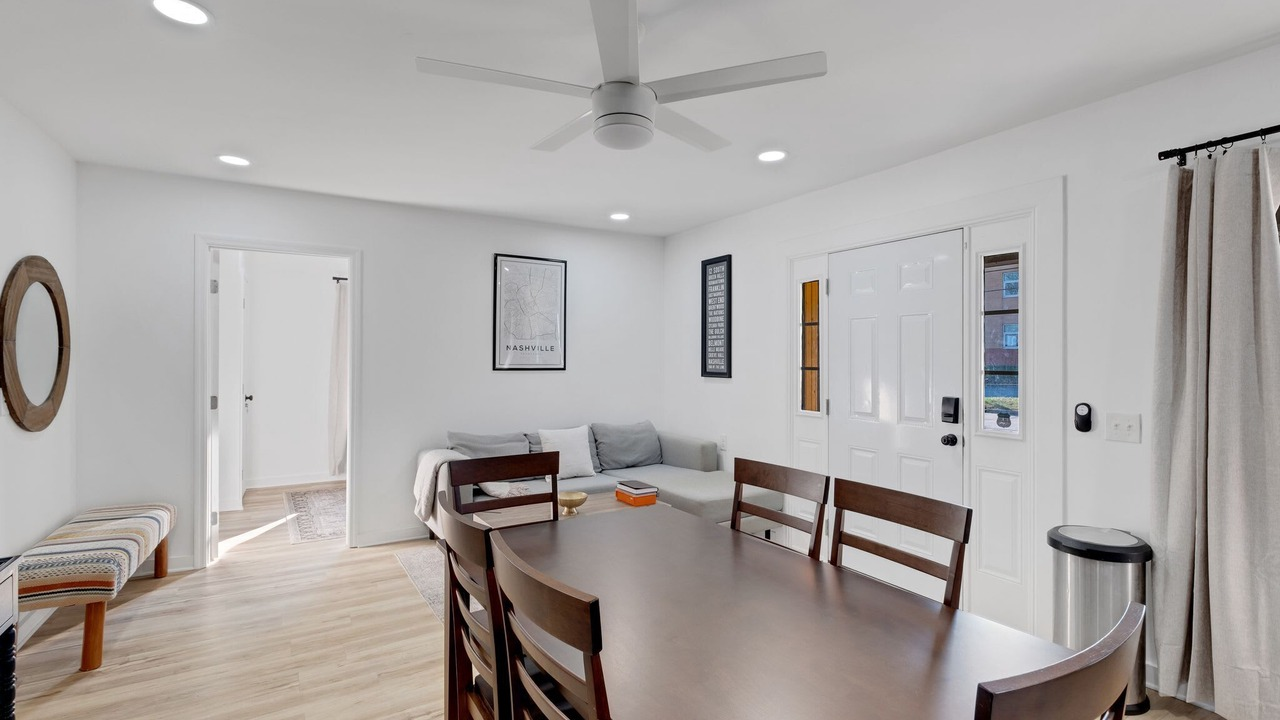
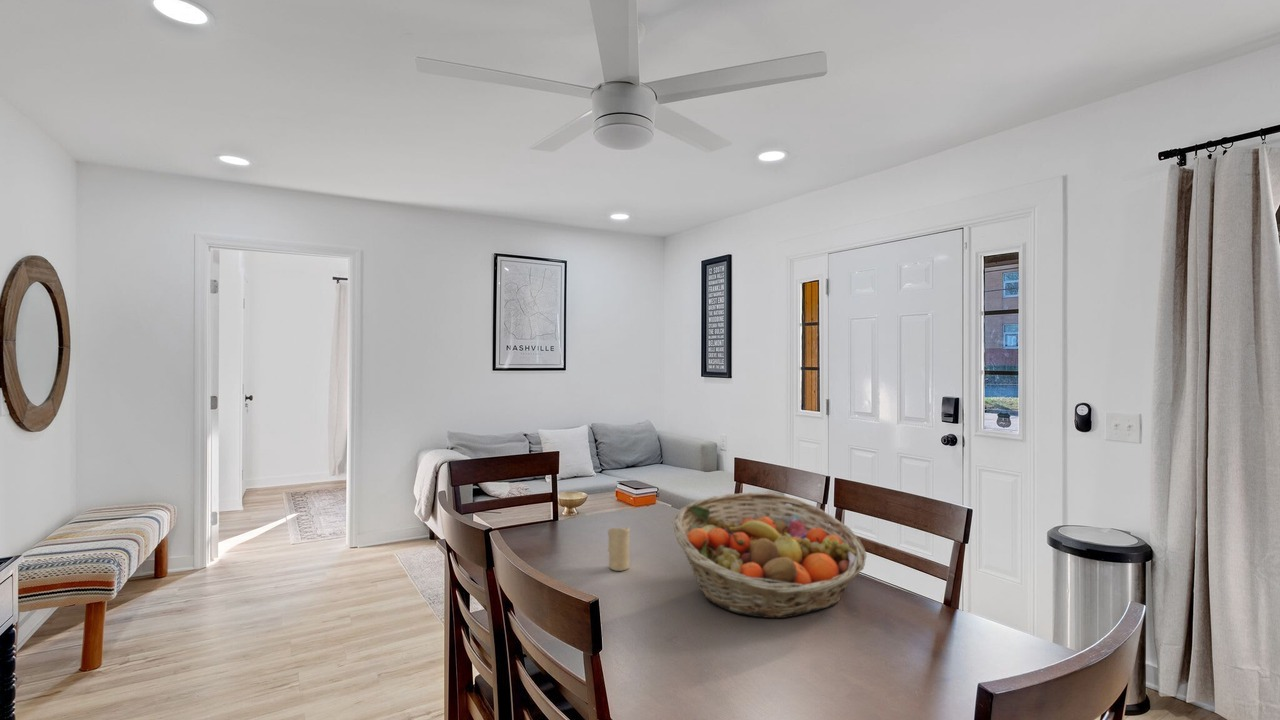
+ fruit basket (767, 549)
+ candle (619, 546)
